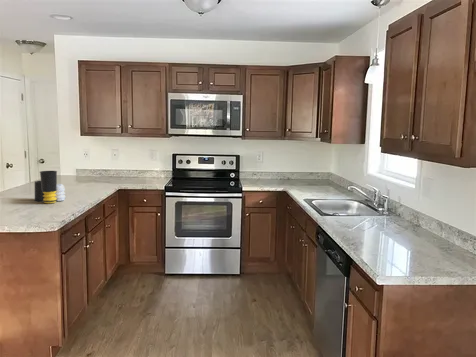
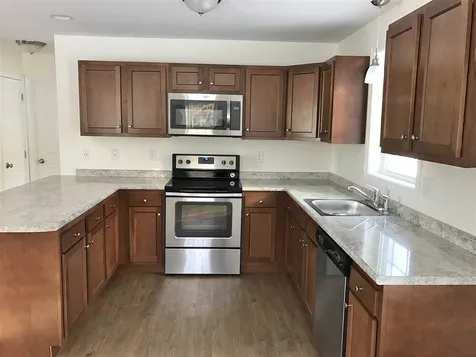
- water filter (48, 185)
